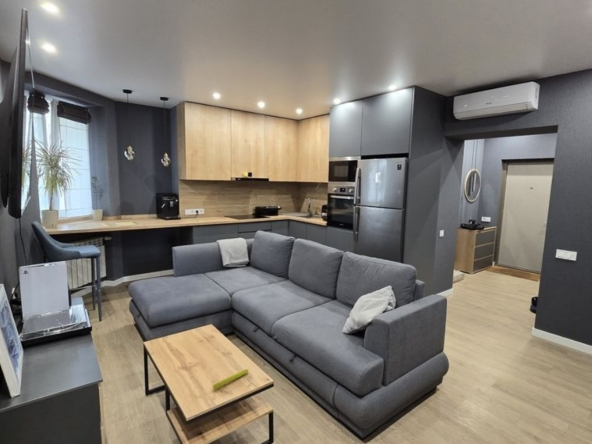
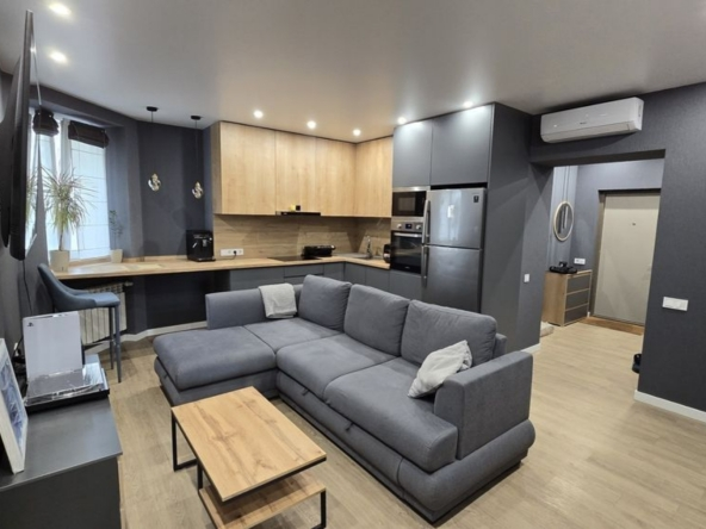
- candle (232, 377)
